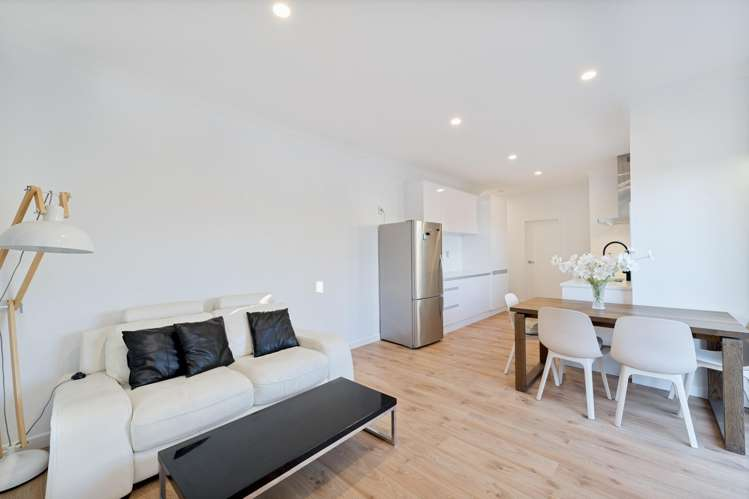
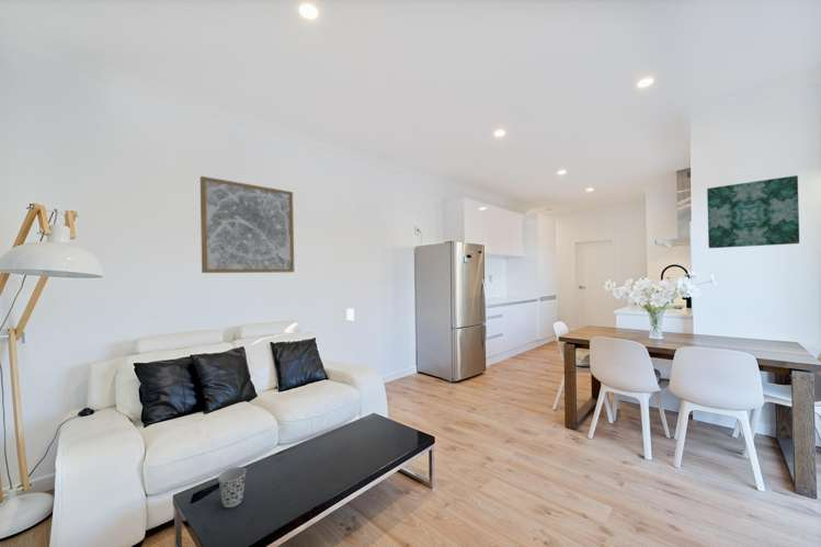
+ wall art (251, 228)
+ wall art (750, 214)
+ cup (232, 488)
